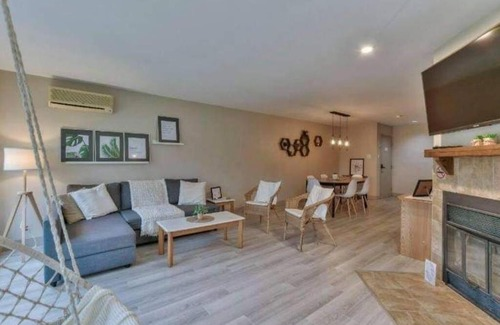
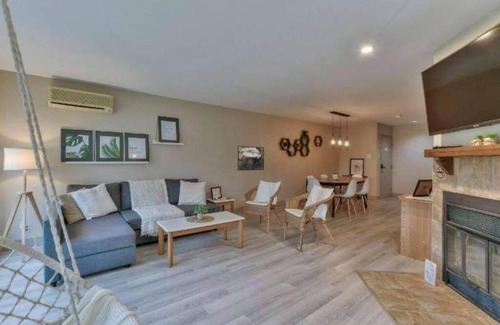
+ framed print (251, 158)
